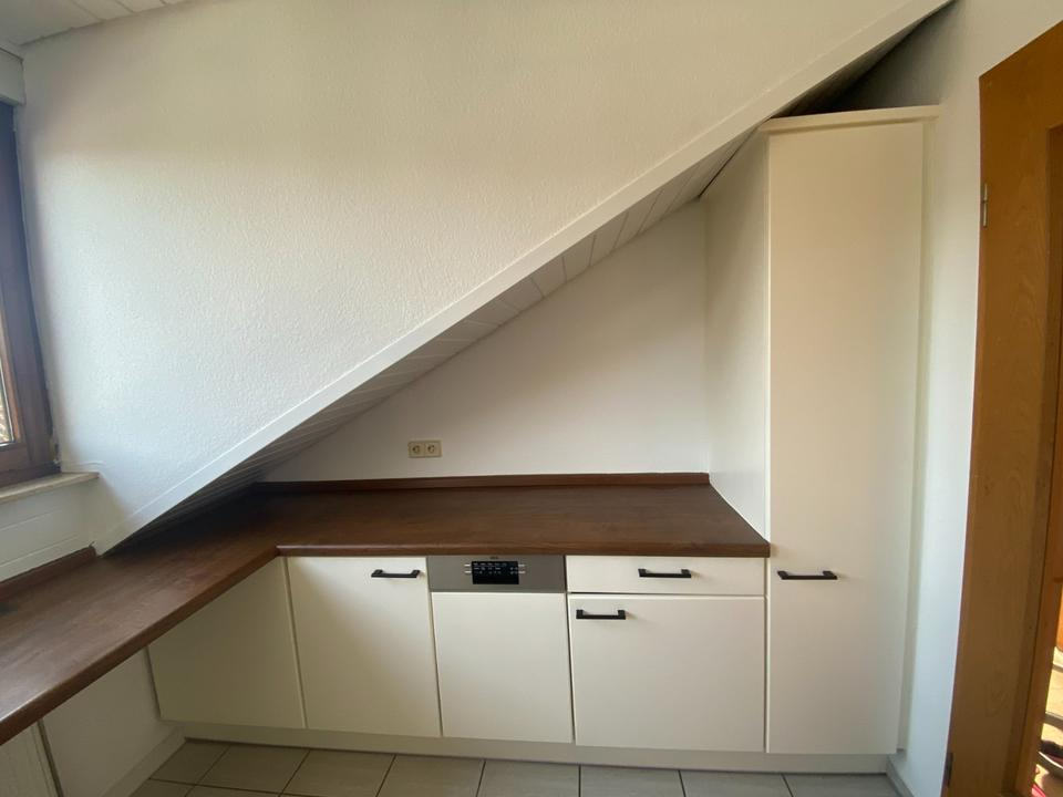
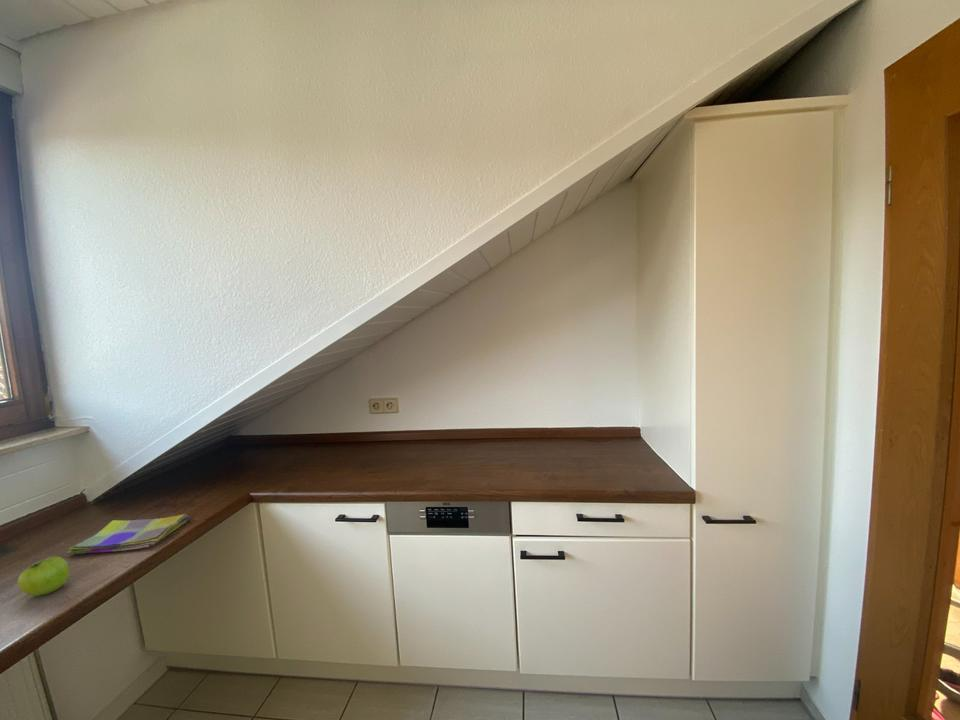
+ dish towel (133, 532)
+ fruit (44, 575)
